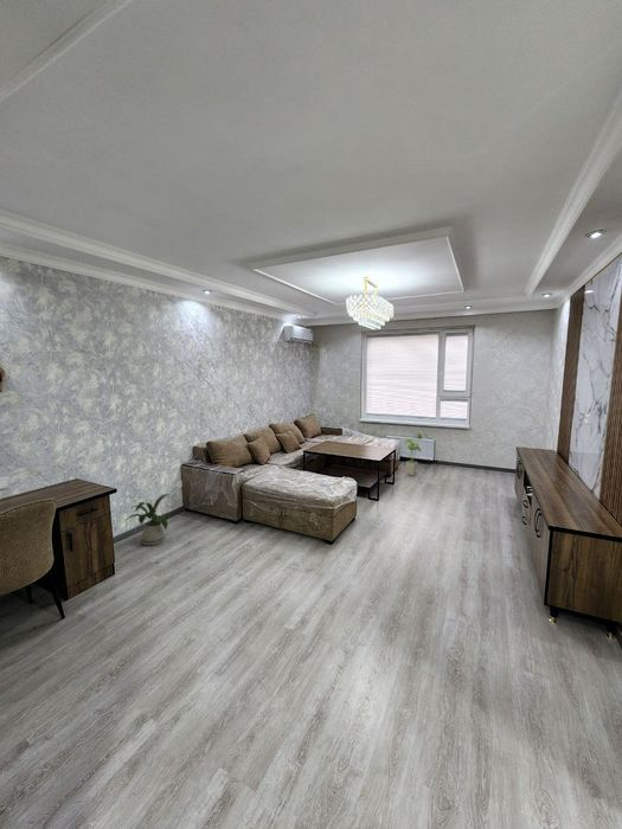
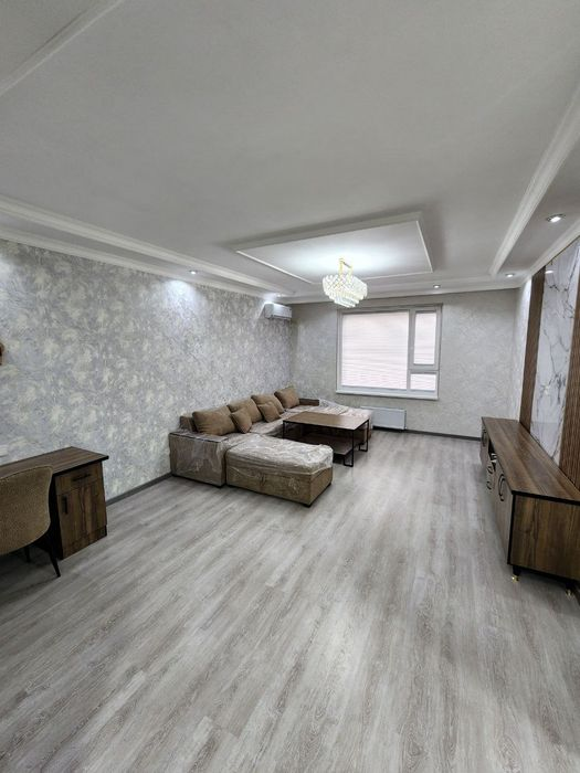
- house plant (150, 516)
- house plant (415, 452)
